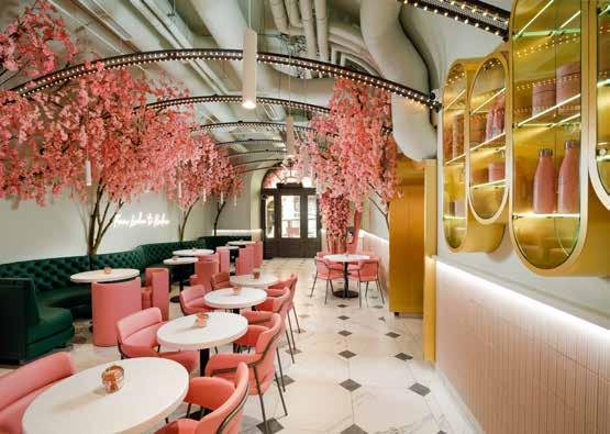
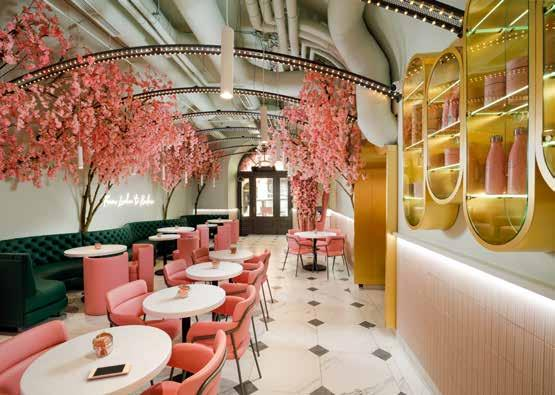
+ cell phone (110, 370)
